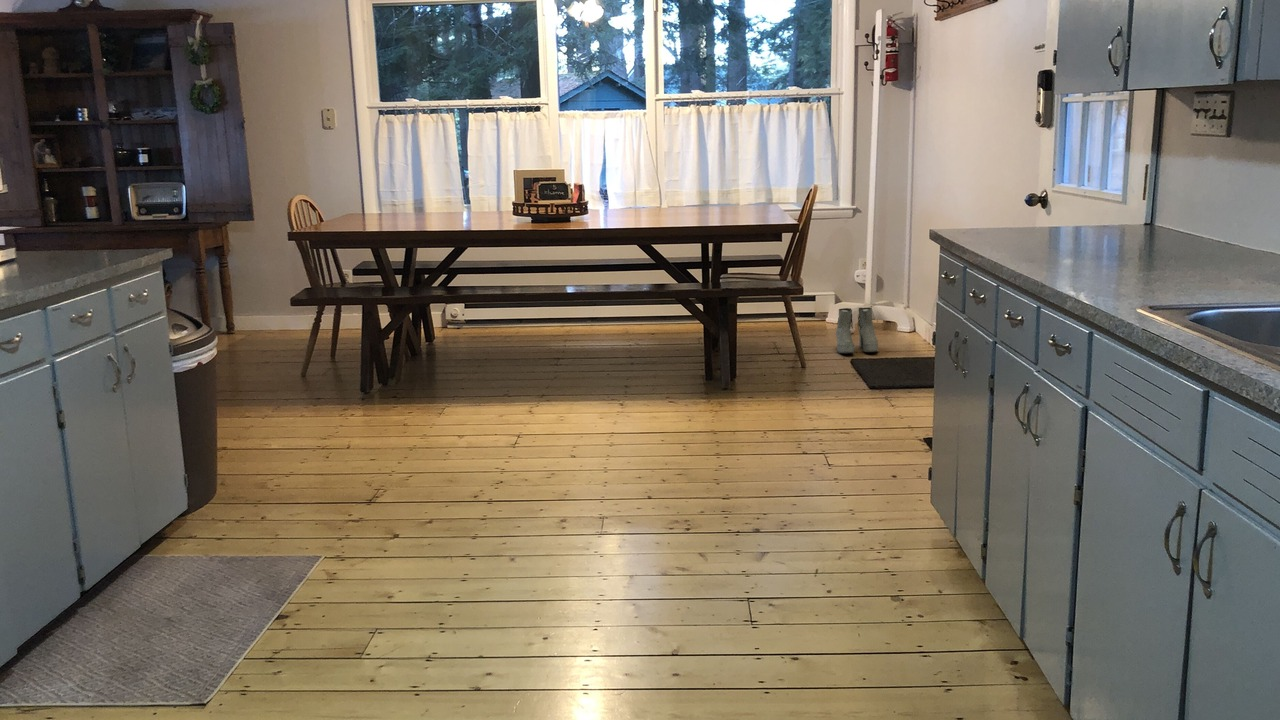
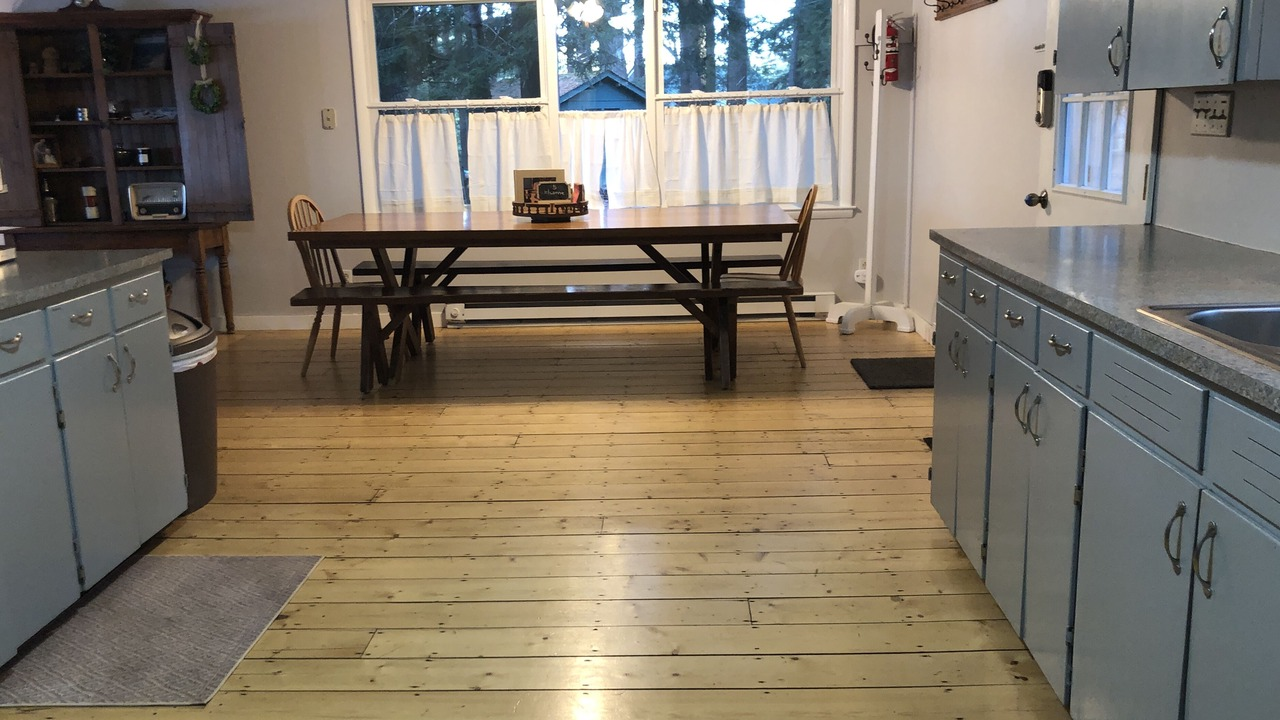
- boots (858, 329)
